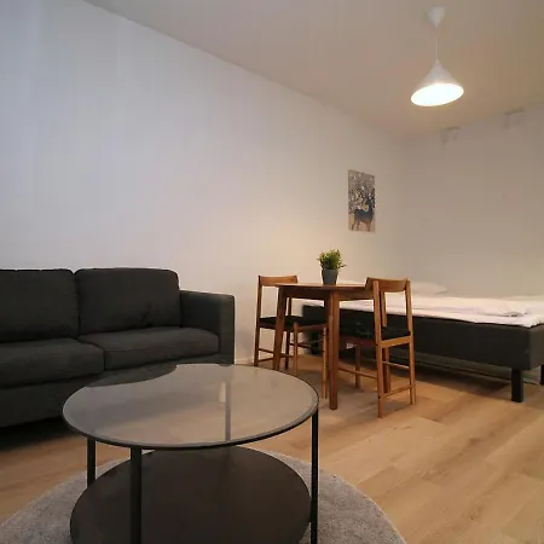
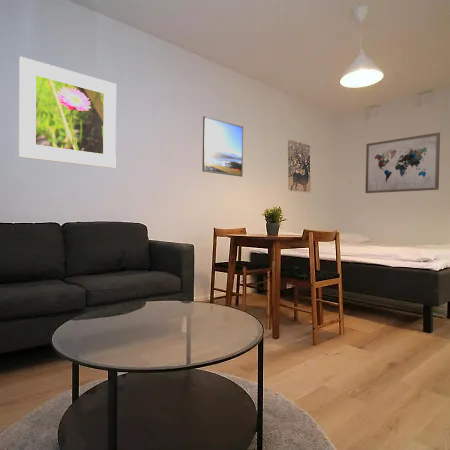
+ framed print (71, 117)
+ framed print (223, 148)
+ wall art (399, 165)
